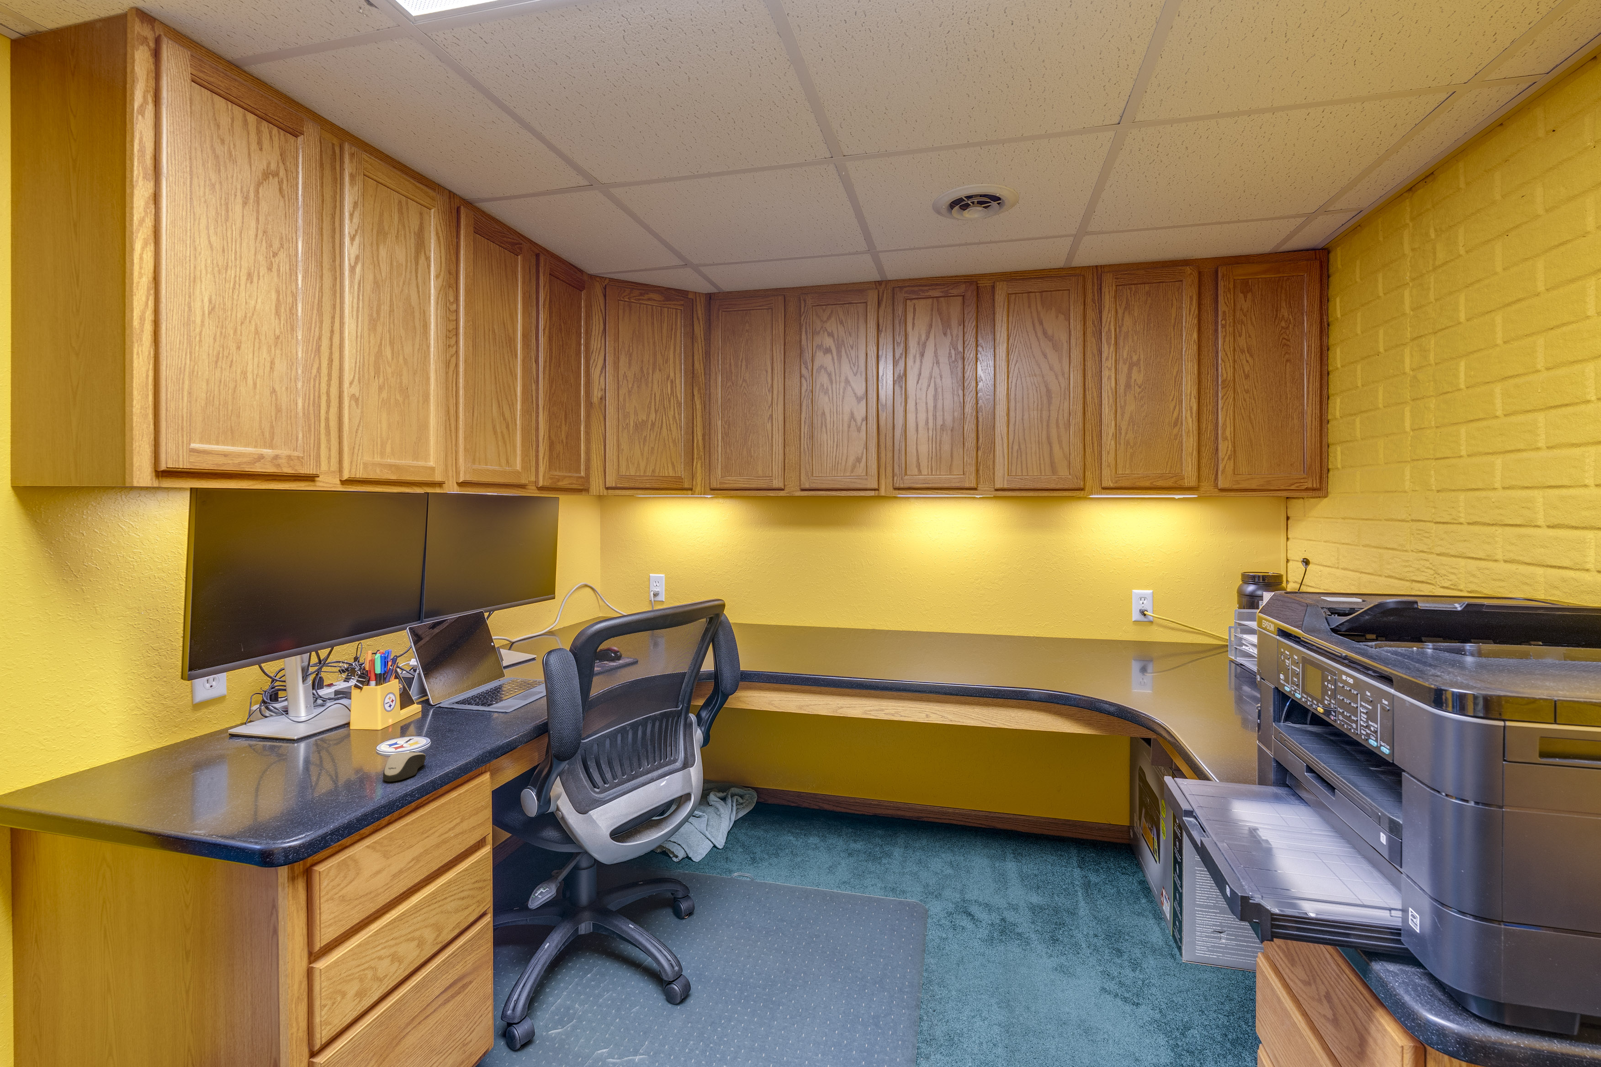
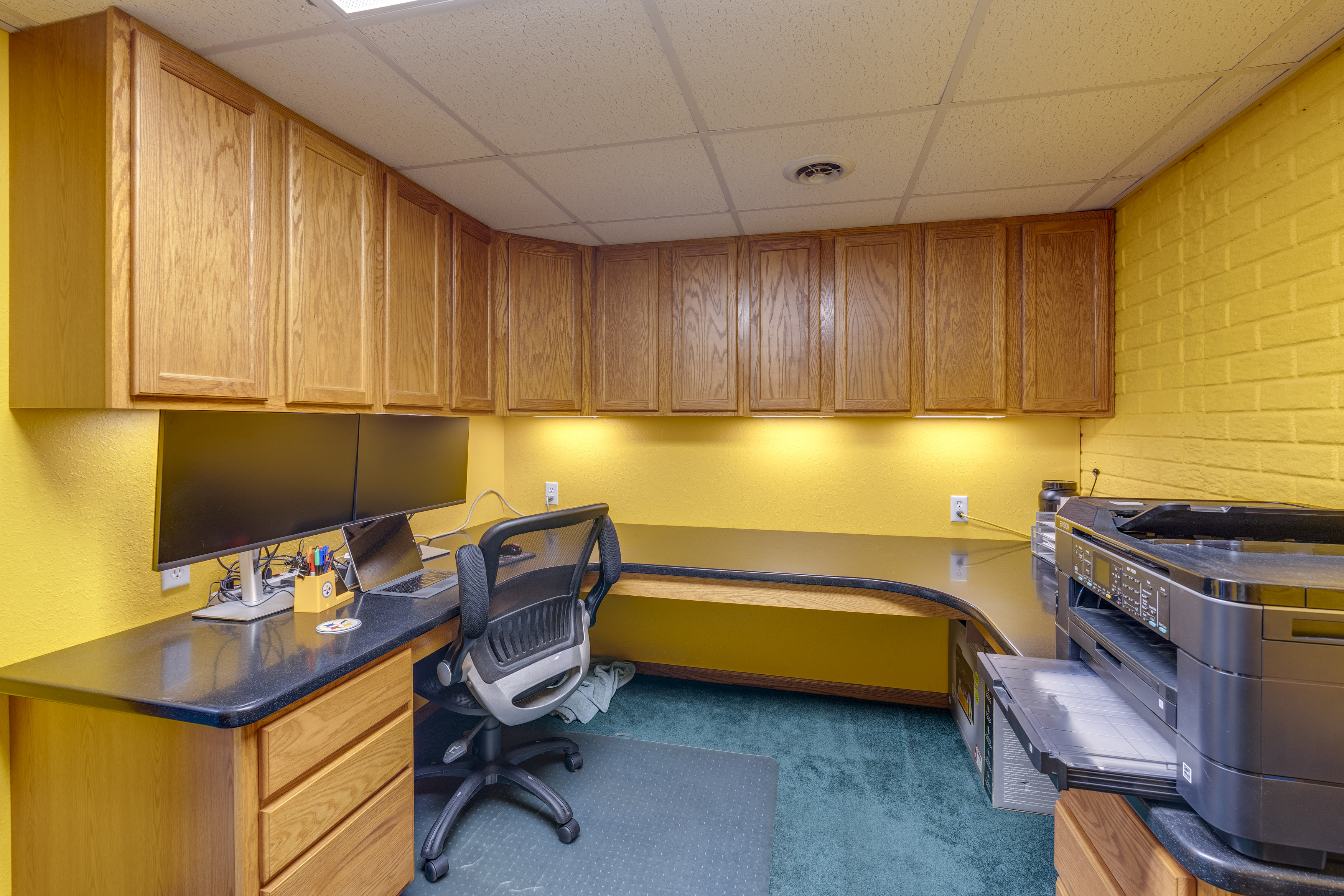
- computer mouse (405, 762)
